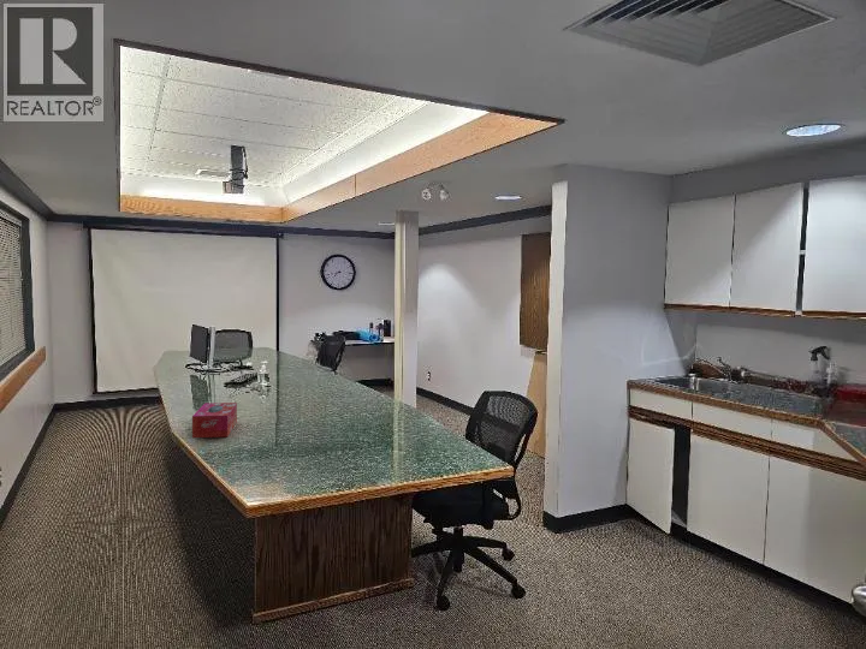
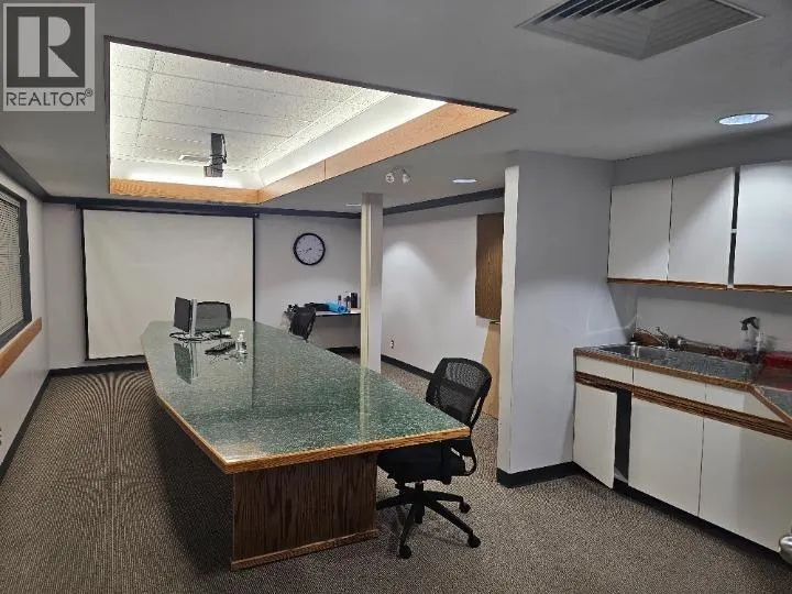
- tissue box (215, 418)
